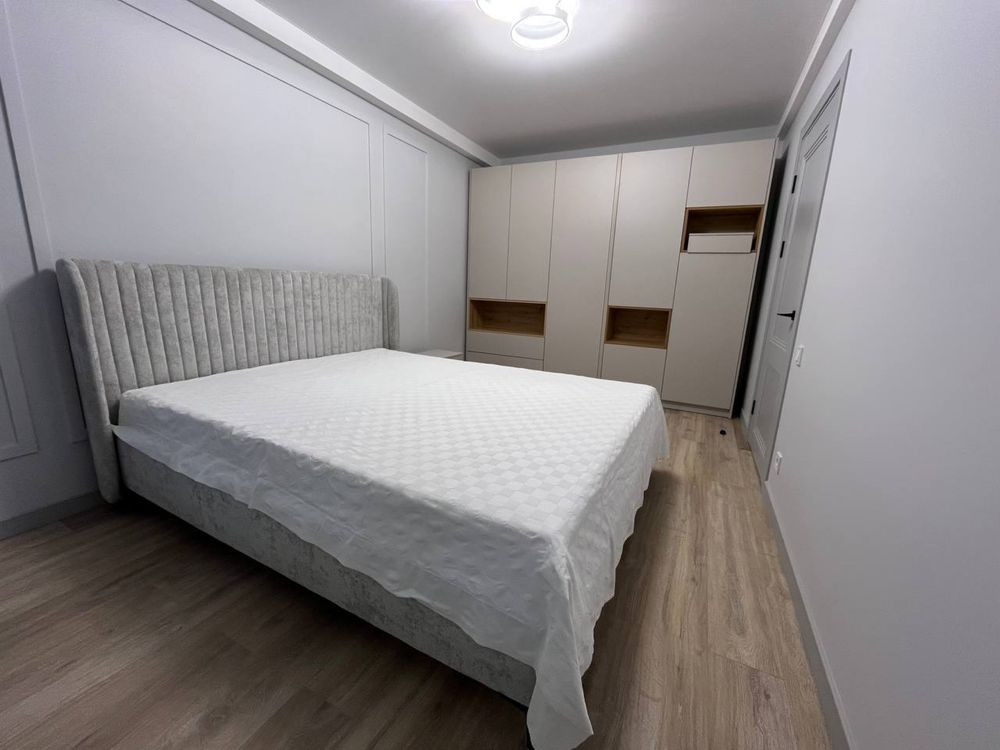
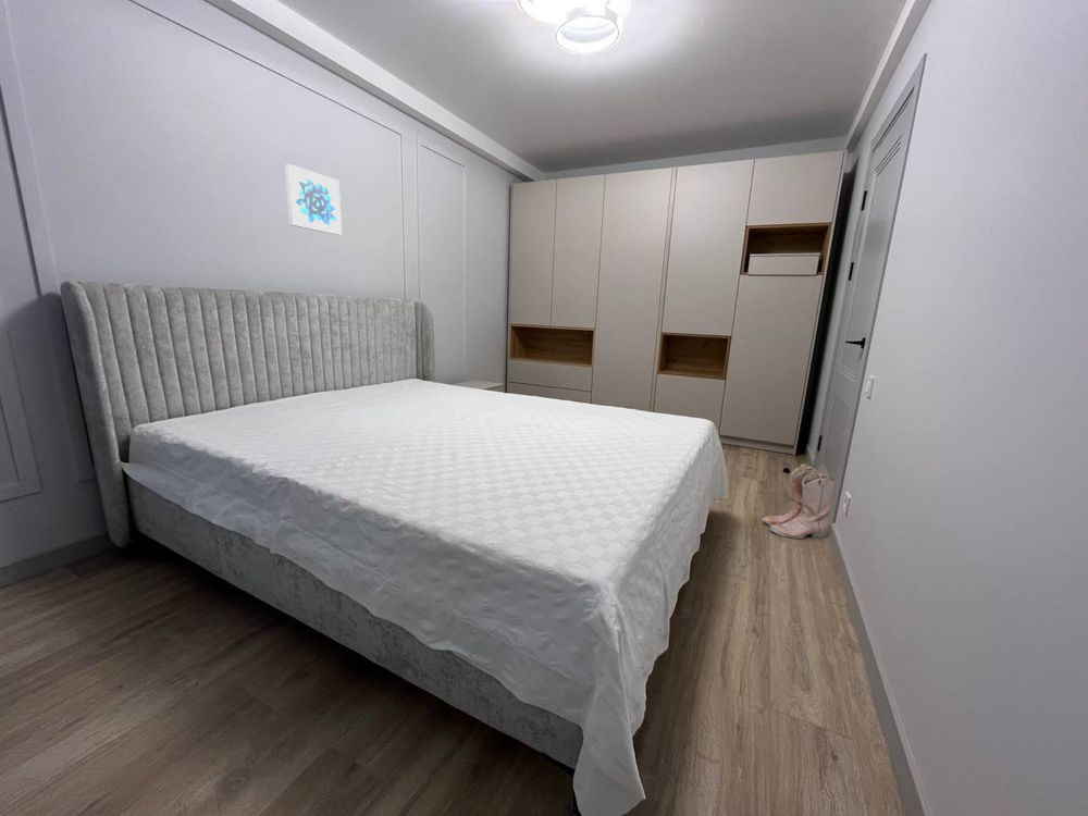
+ wall art (314, 201)
+ boots (798, 499)
